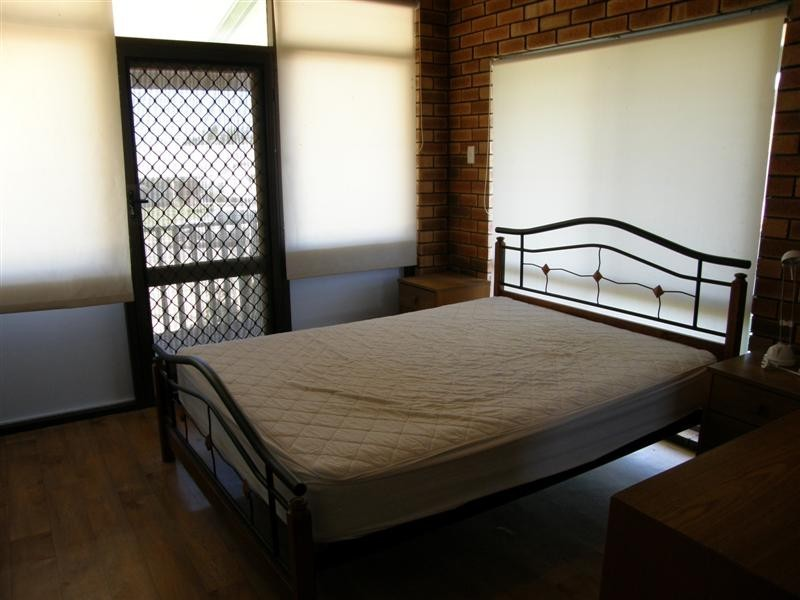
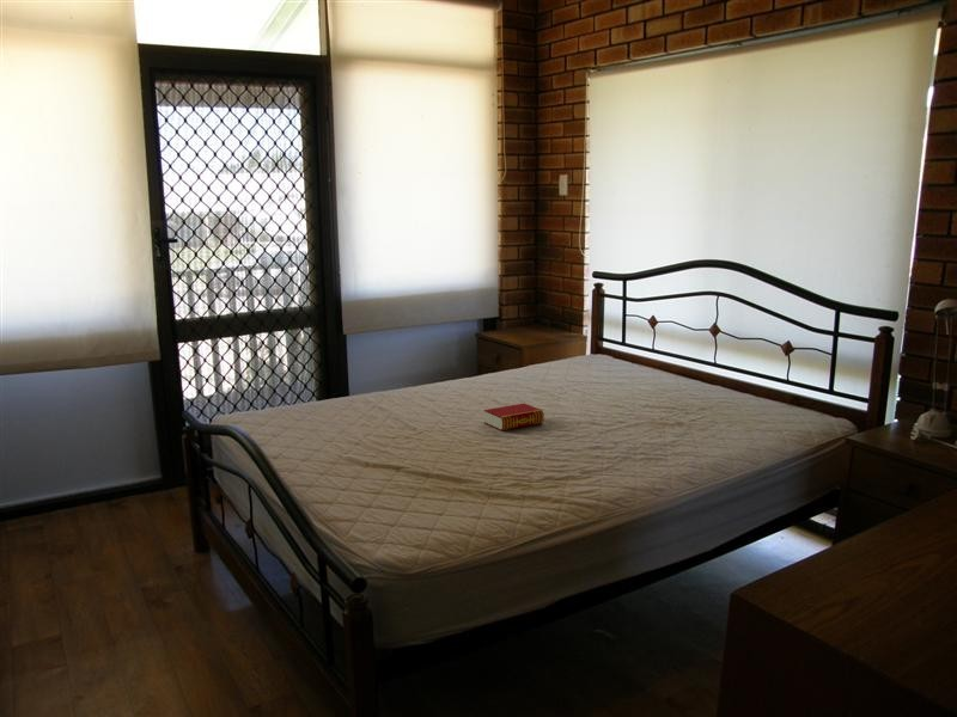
+ book (513, 416)
